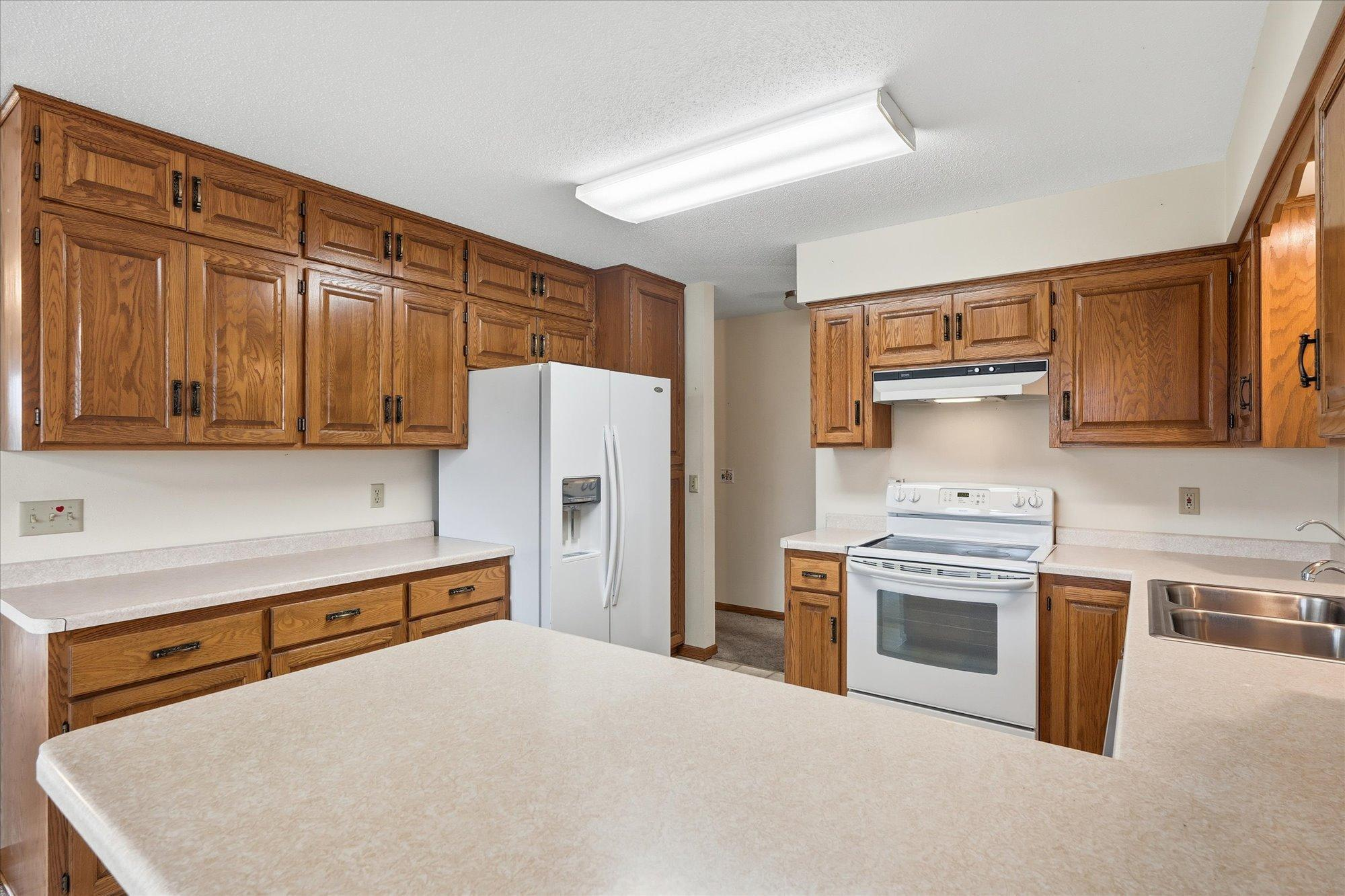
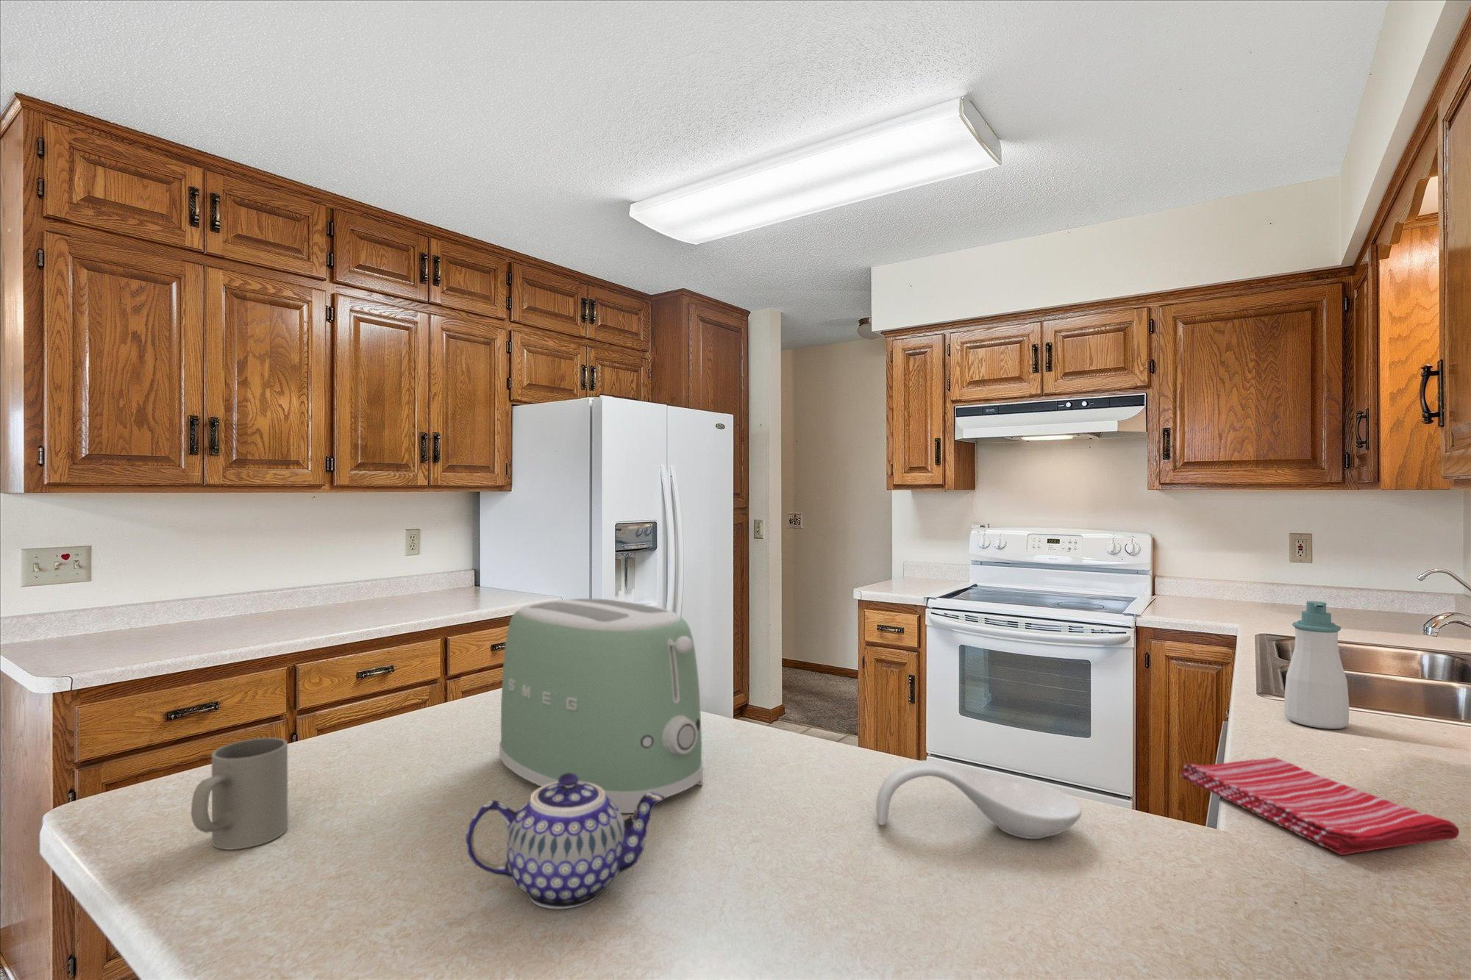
+ soap bottle (1316, 662)
+ dish towel (1307, 797)
+ toaster (597, 687)
+ teapot (568, 831)
+ mug (237, 798)
+ spoon rest (976, 796)
